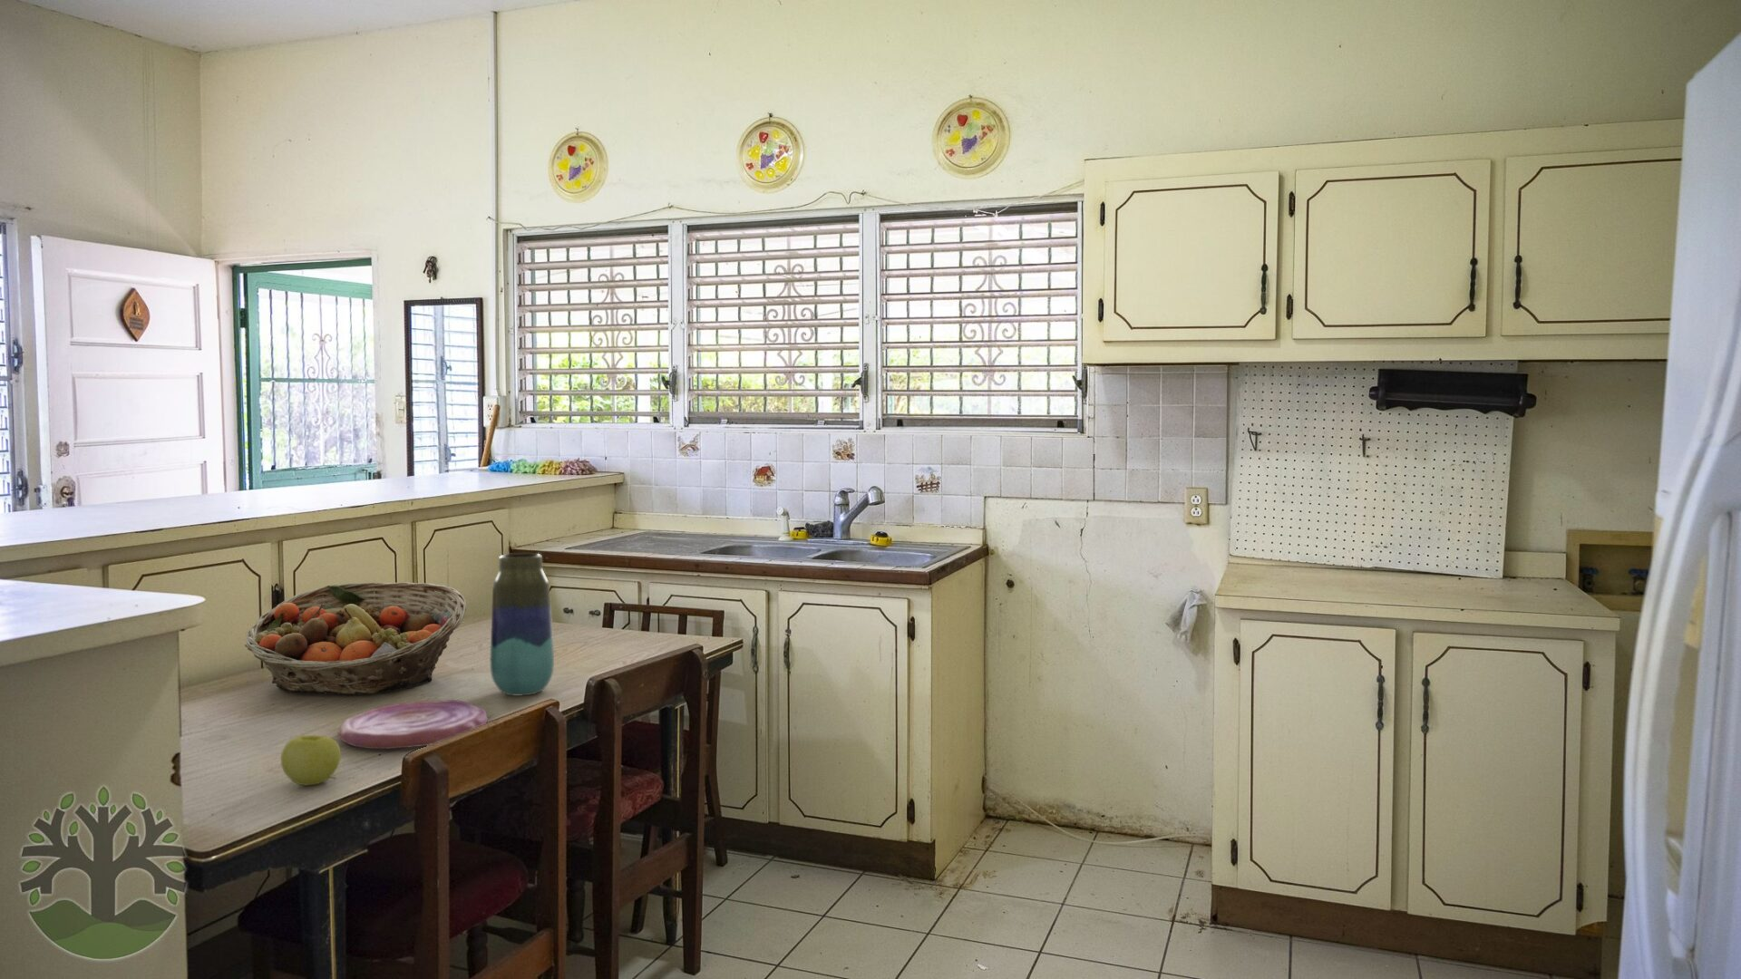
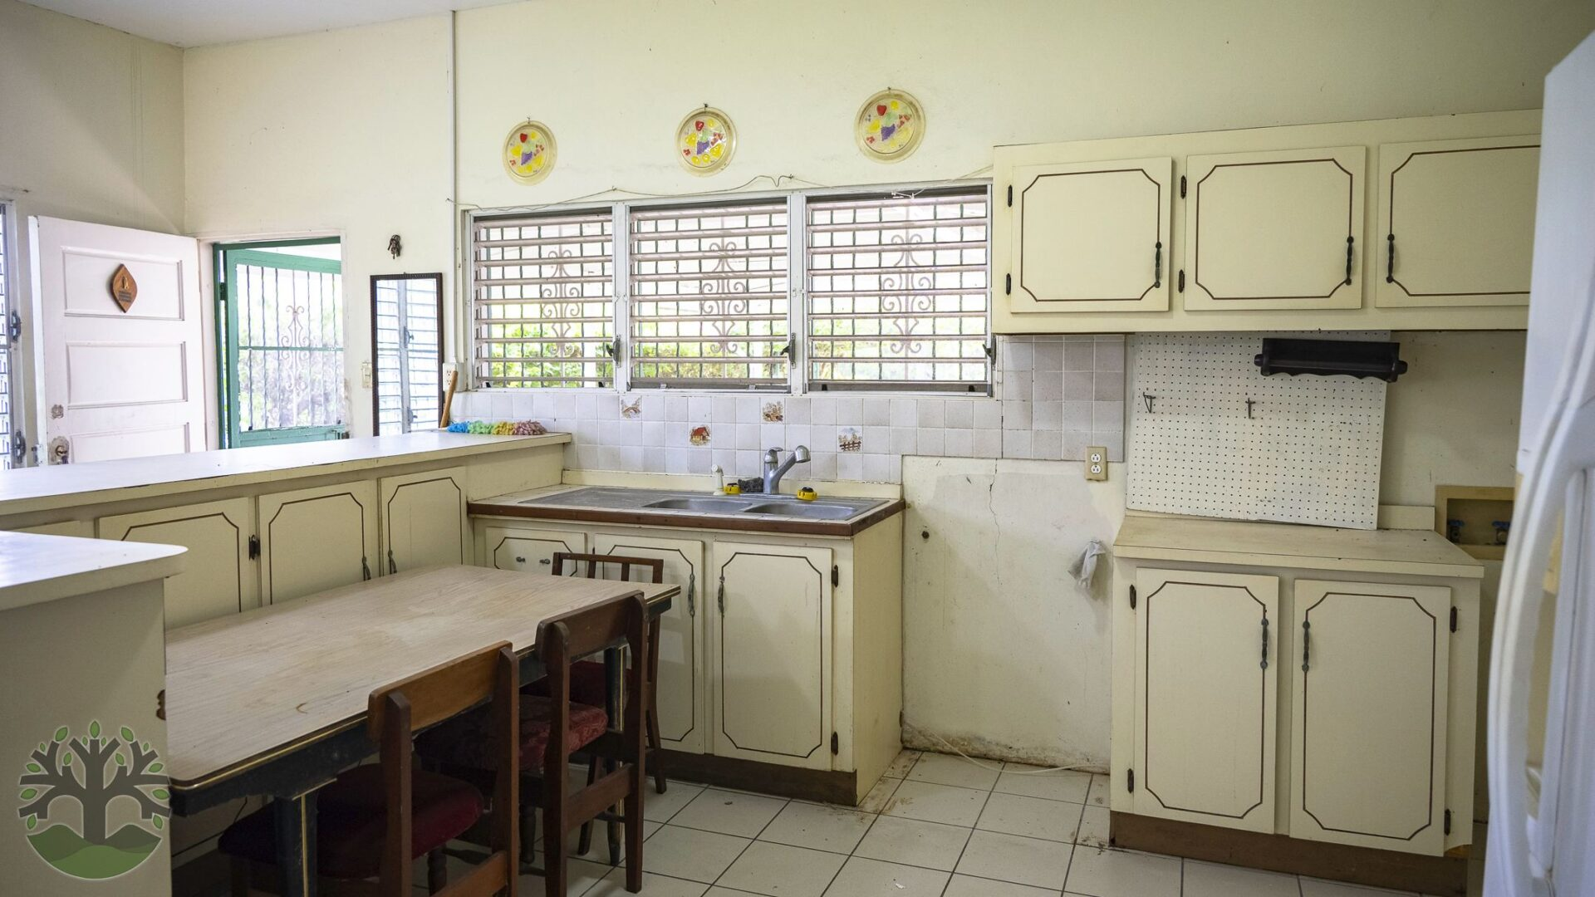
- apple (310, 759)
- fruit basket (359, 636)
- vase (521, 624)
- plate (415, 722)
